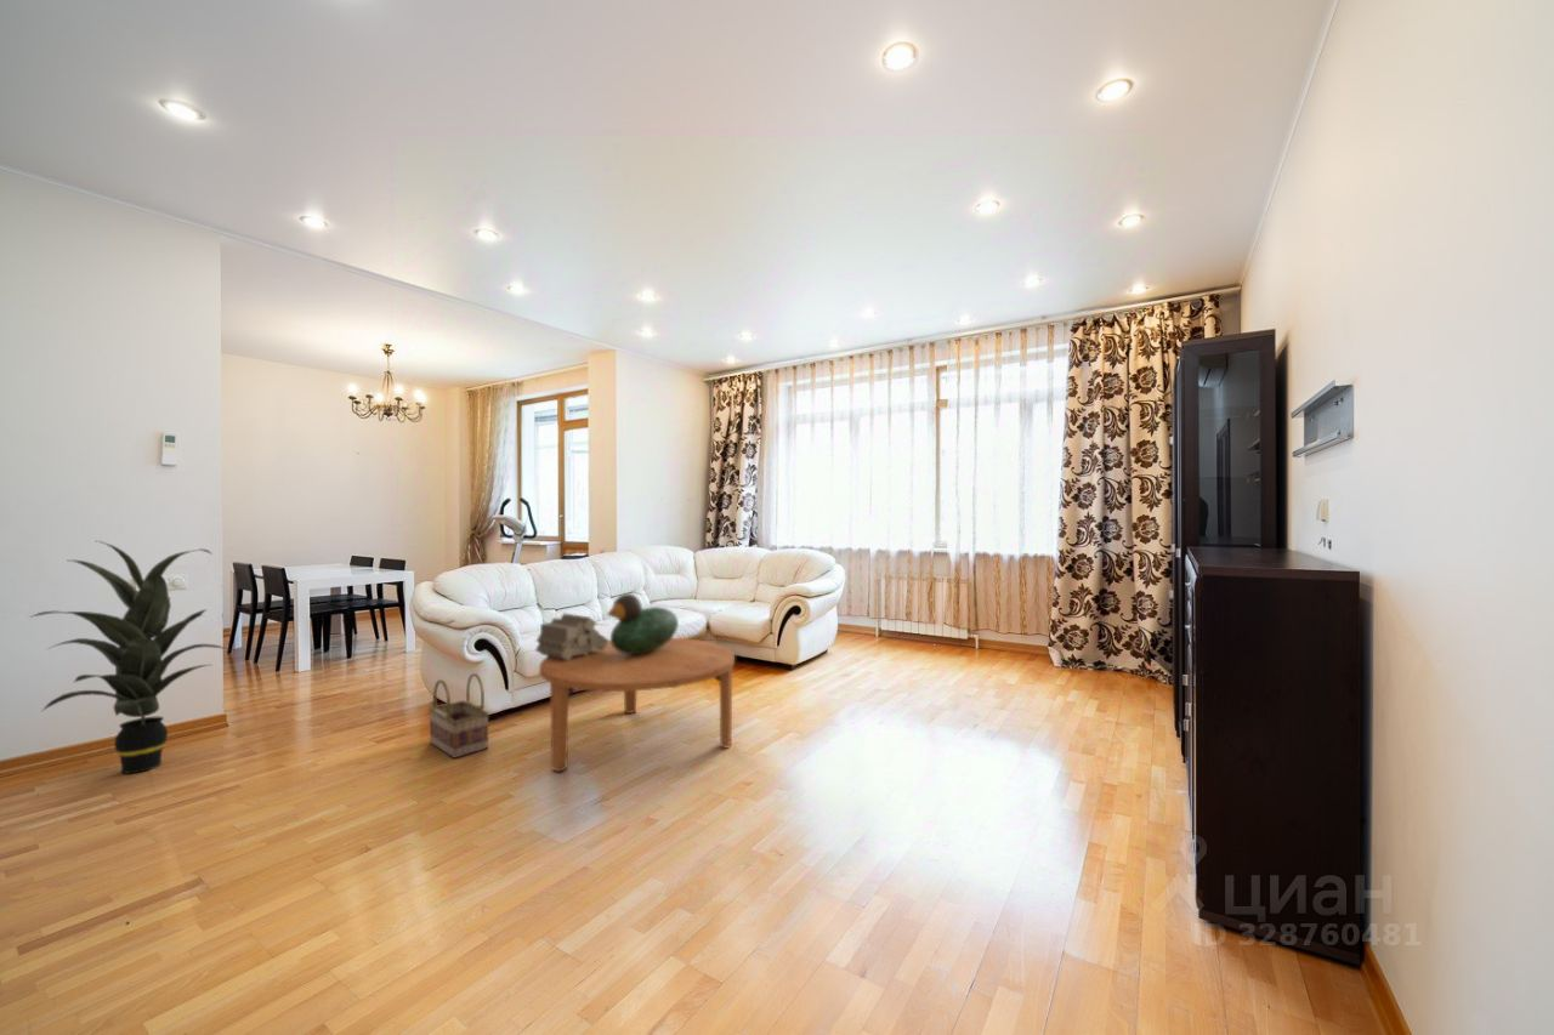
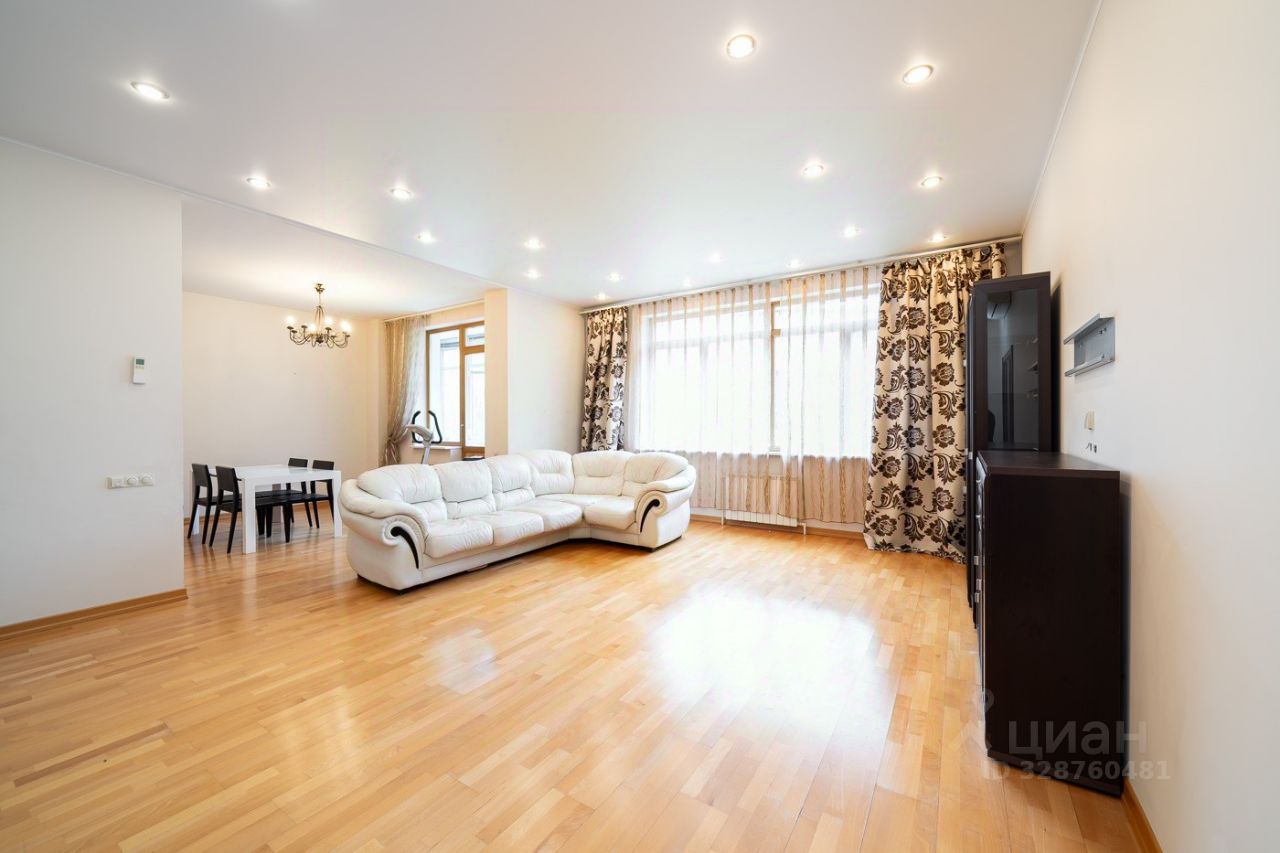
- log pile (572, 633)
- decorative bowl (642, 621)
- basket (458, 711)
- coffee table (635, 698)
- indoor plant (129, 654)
